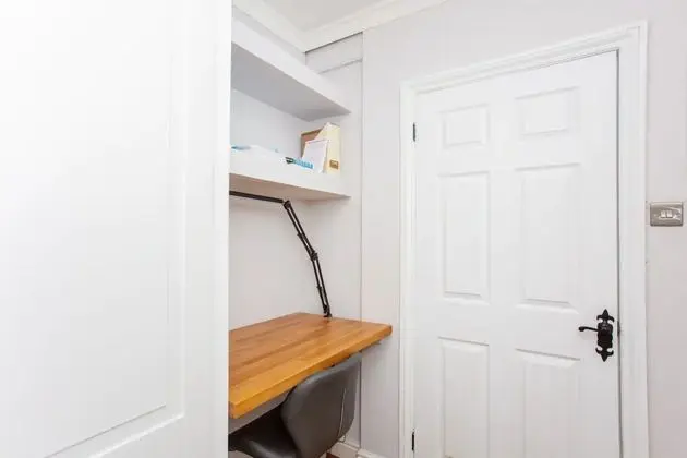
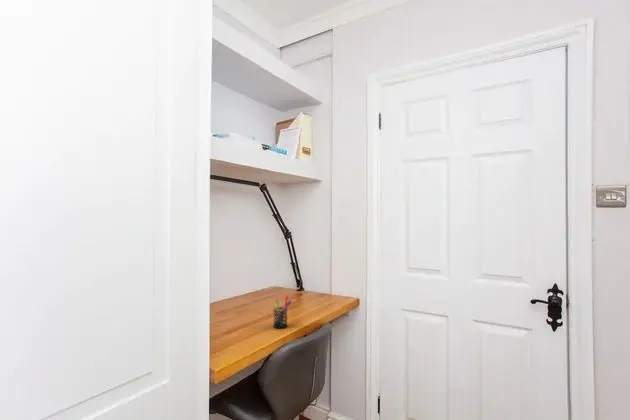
+ pen holder (280, 311)
